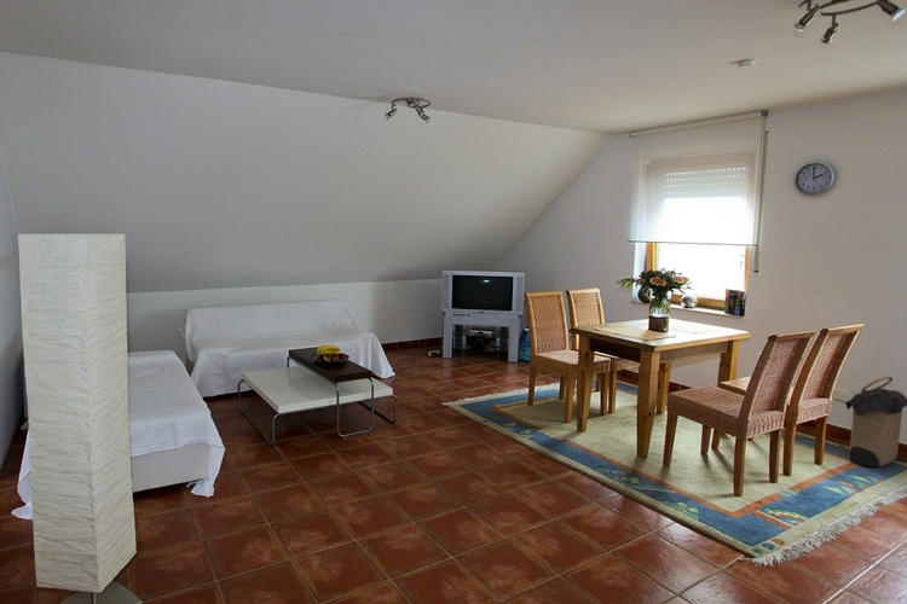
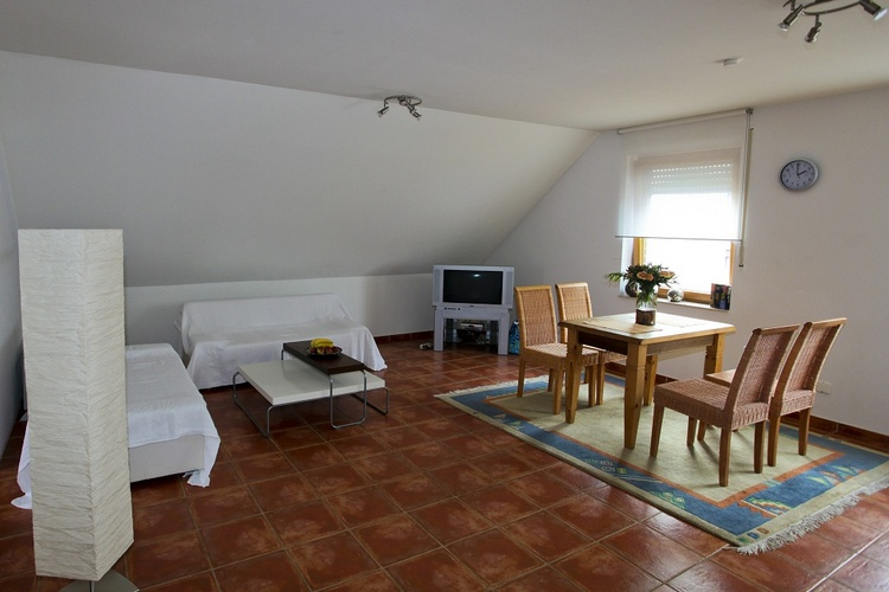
- laundry hamper (876, 416)
